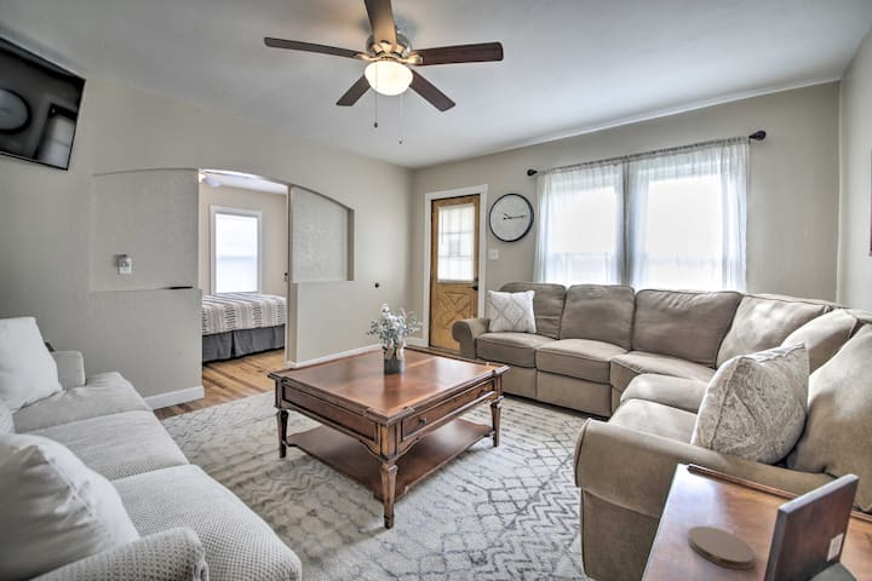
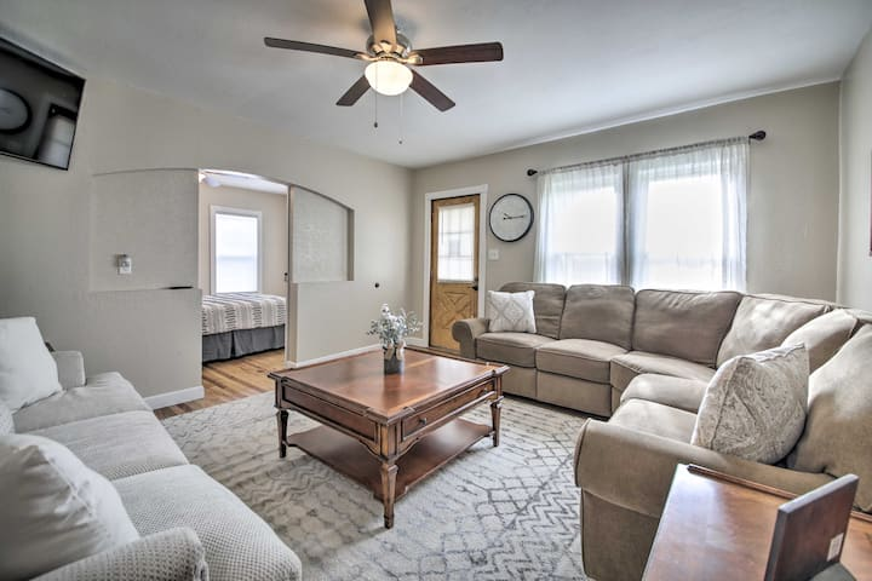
- coaster (719, 546)
